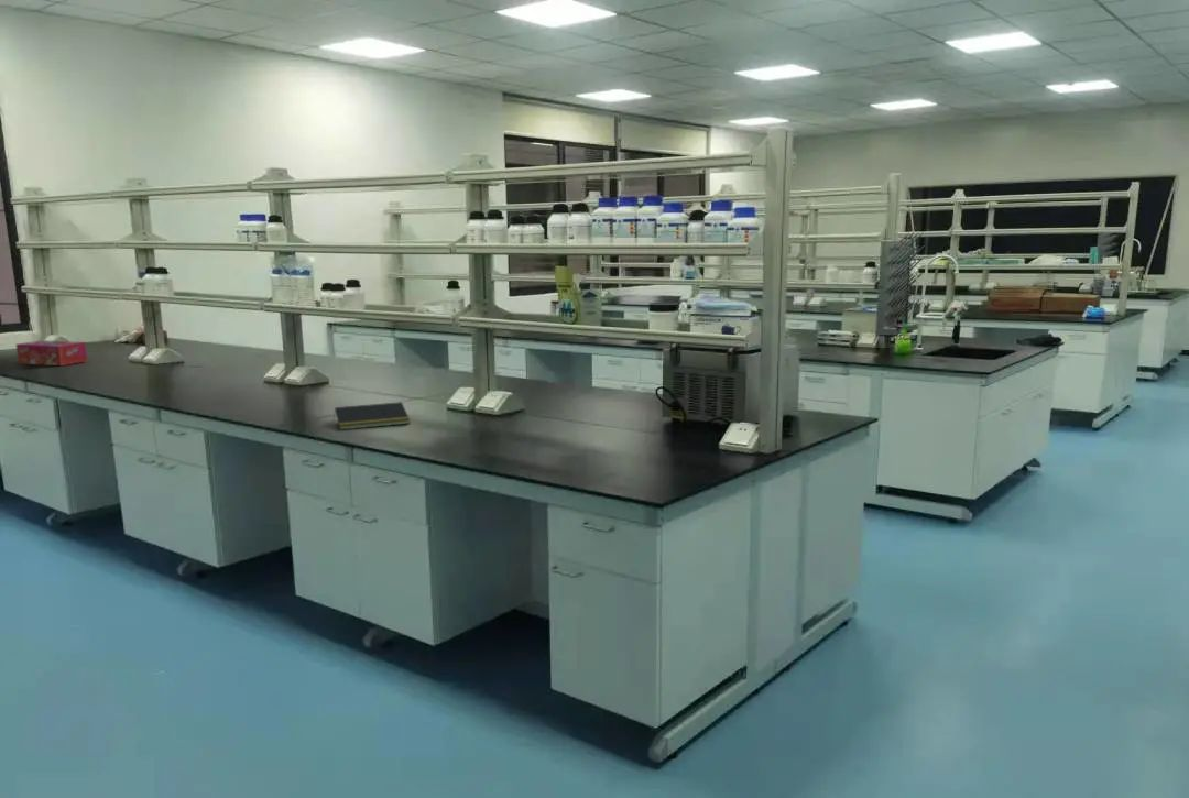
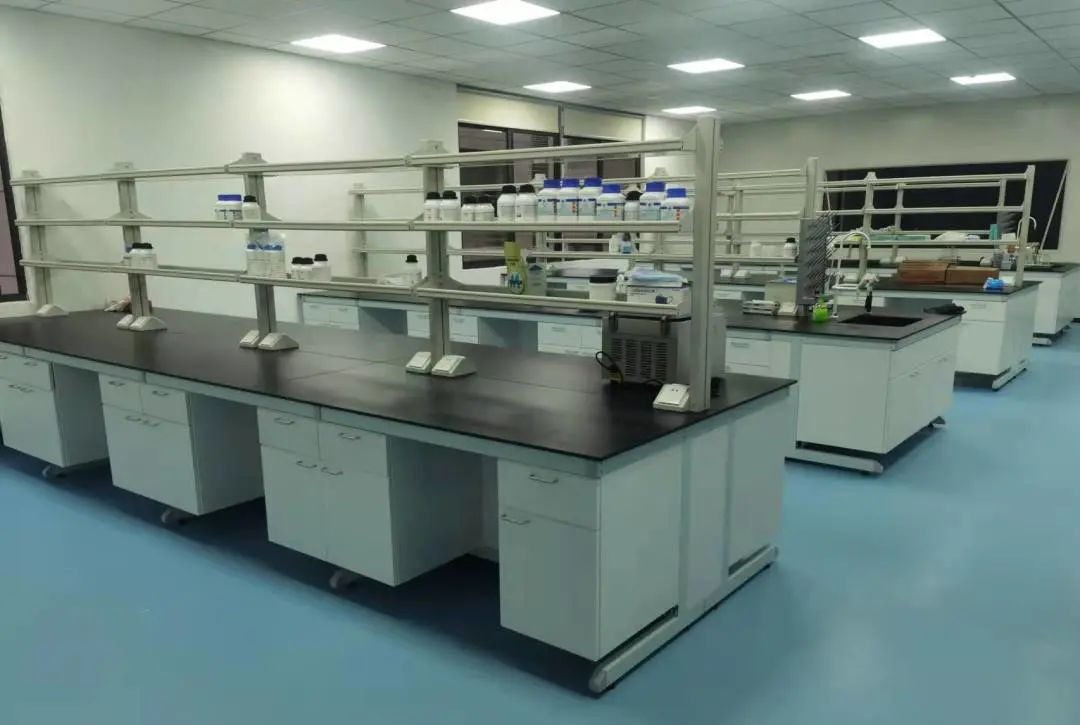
- tissue box (52, 352)
- notepad (372, 415)
